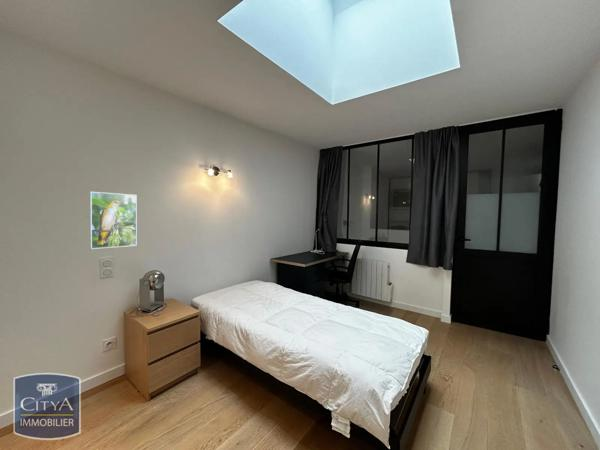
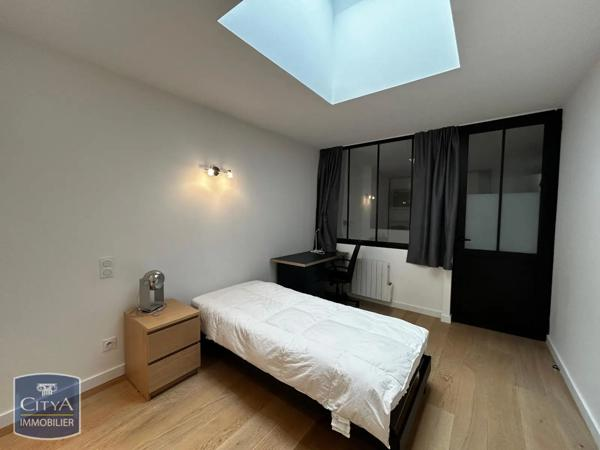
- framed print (114, 220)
